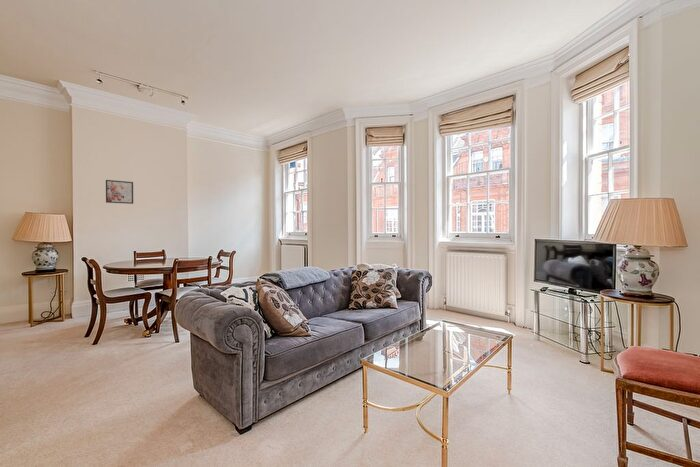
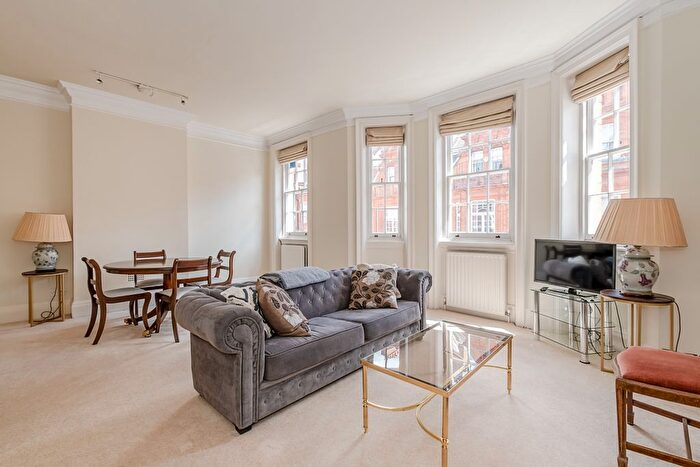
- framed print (119, 192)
